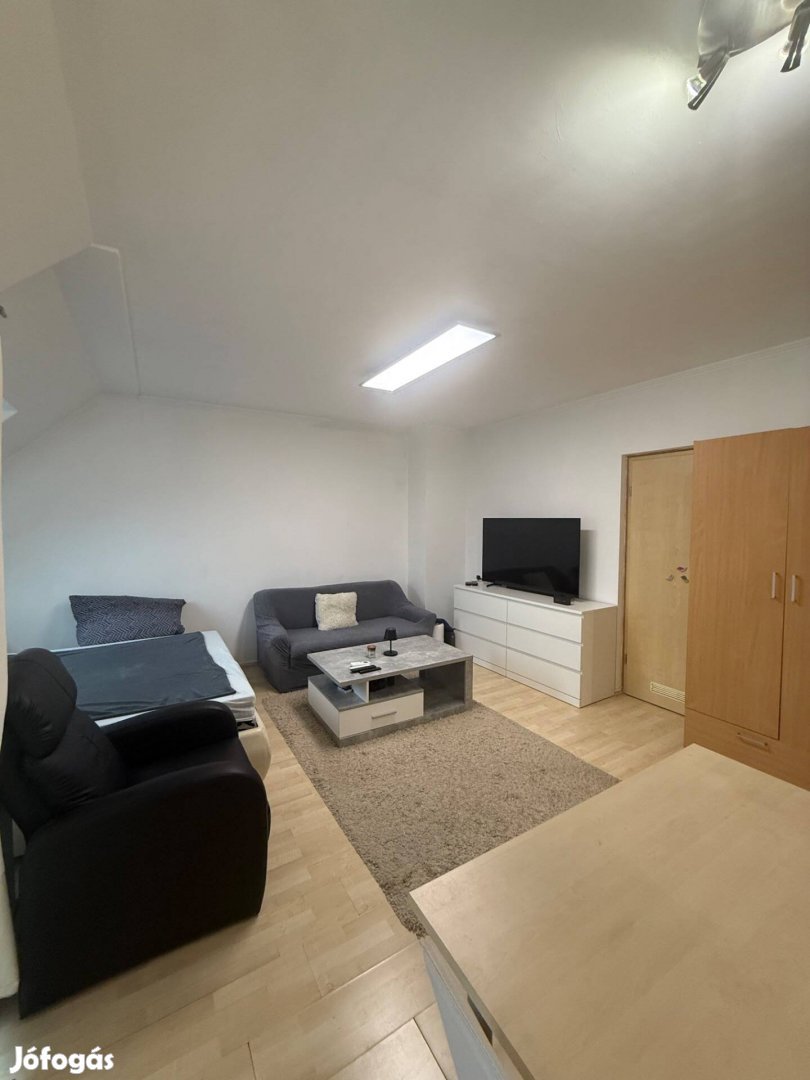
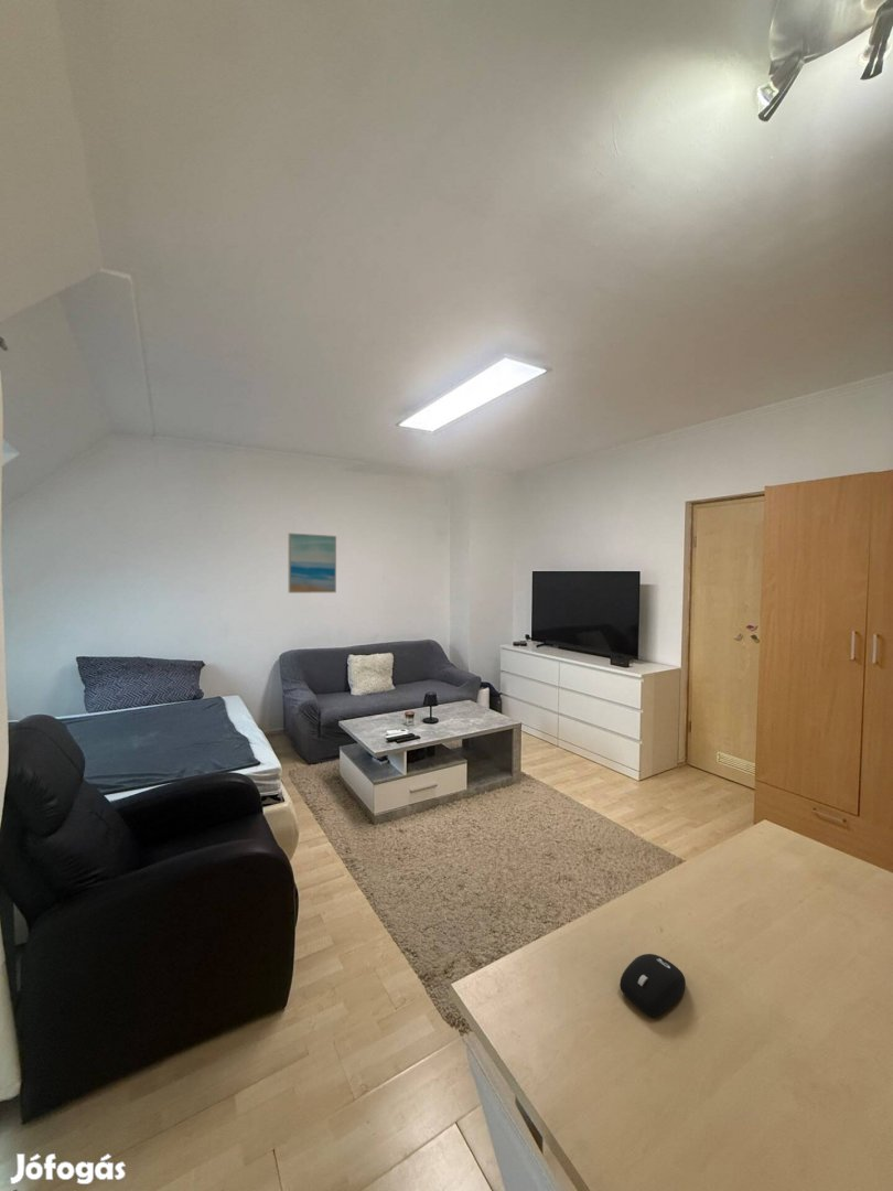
+ computer mouse (655, 977)
+ wall art (312, 564)
